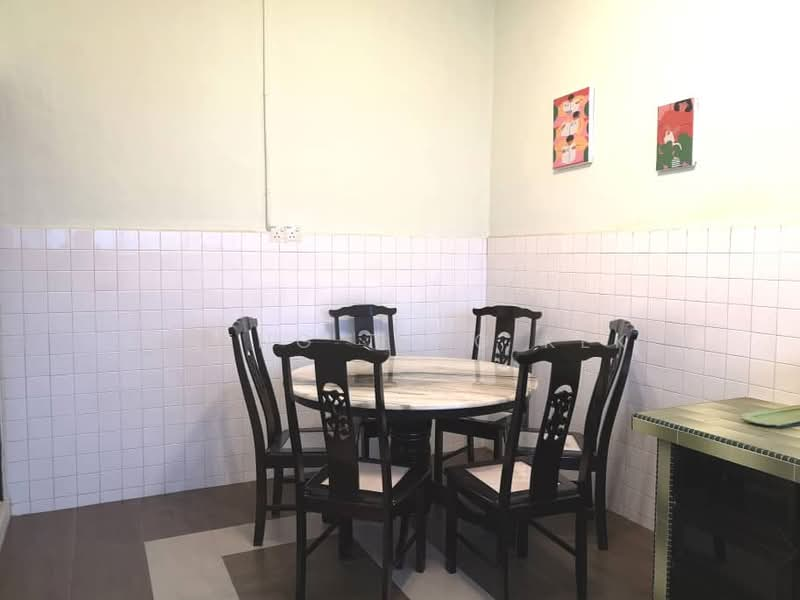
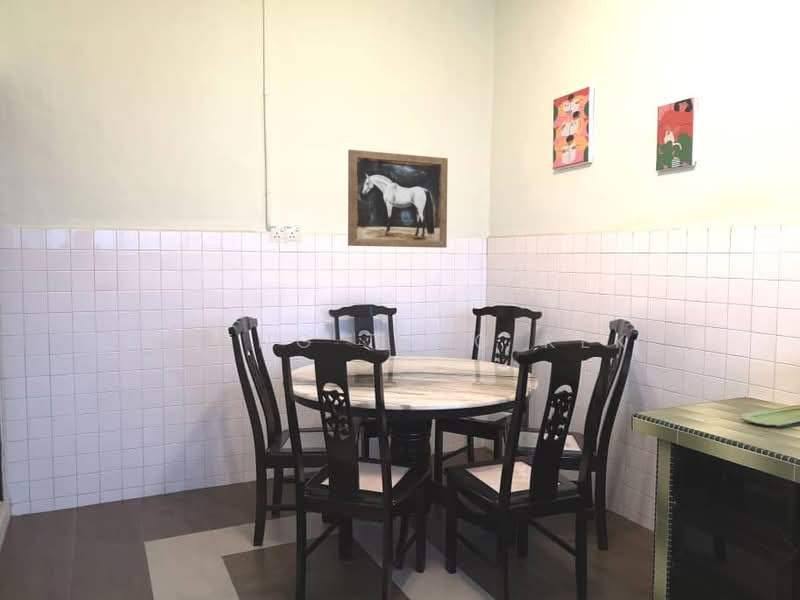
+ wall art (399, 200)
